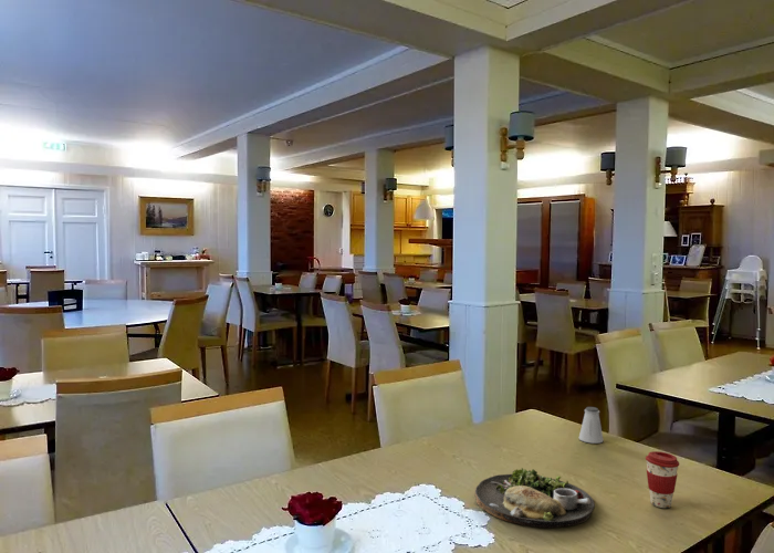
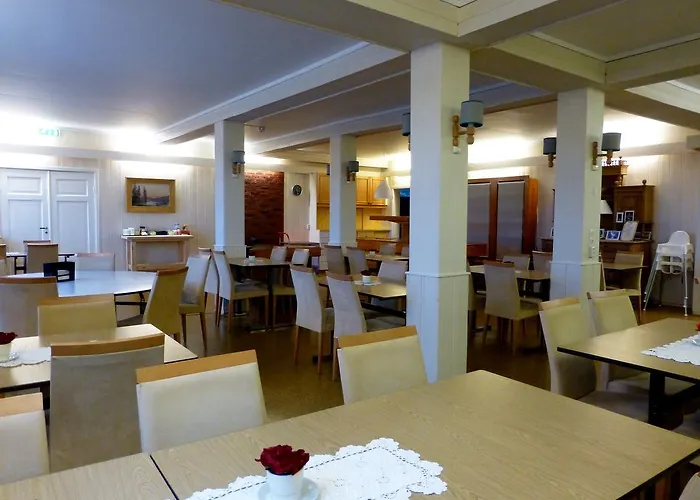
- dinner plate (533, 489)
- coffee cup (661, 479)
- saltshaker (590, 424)
